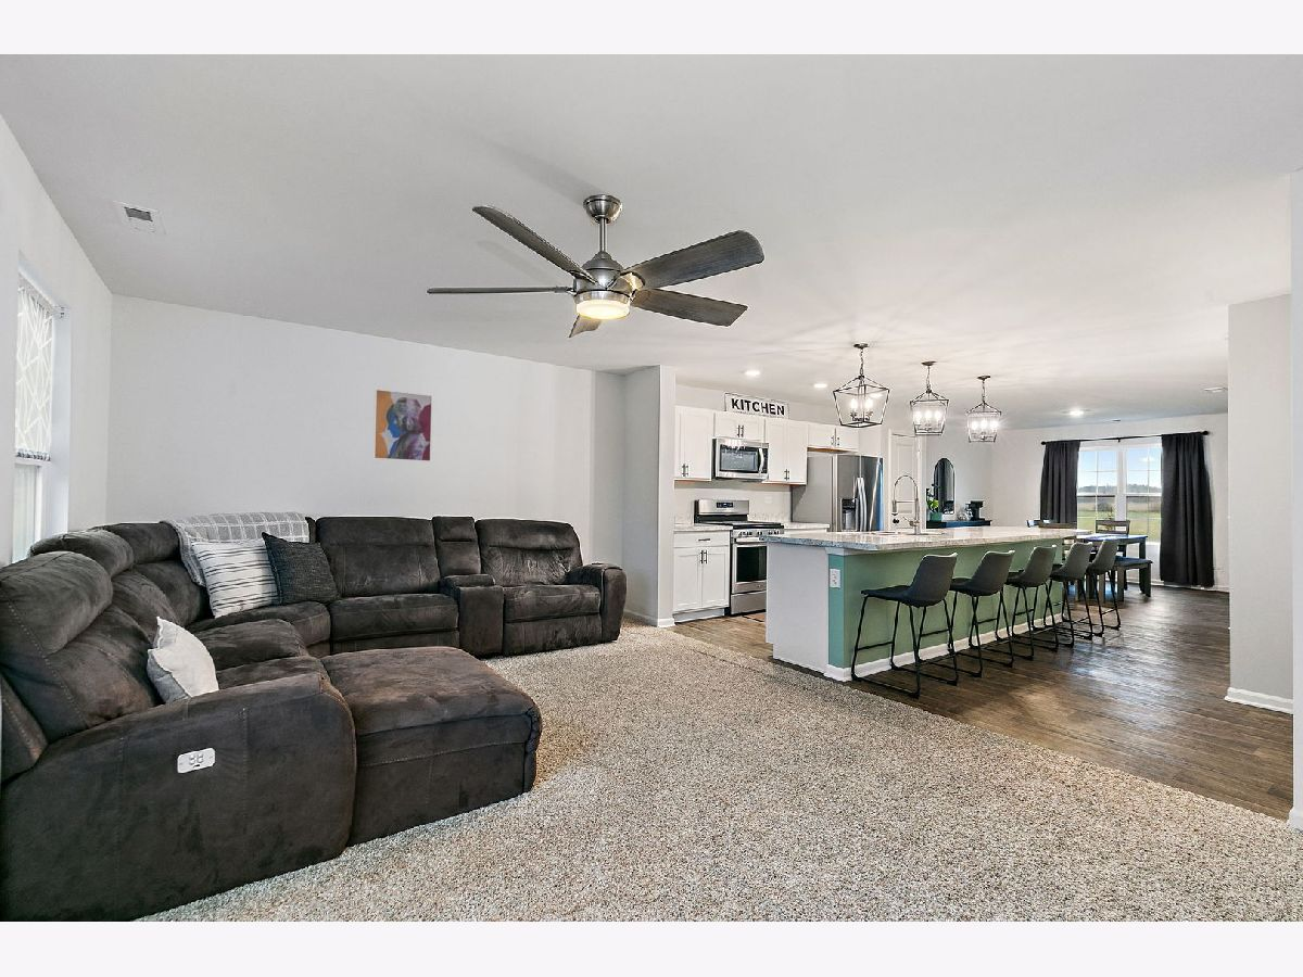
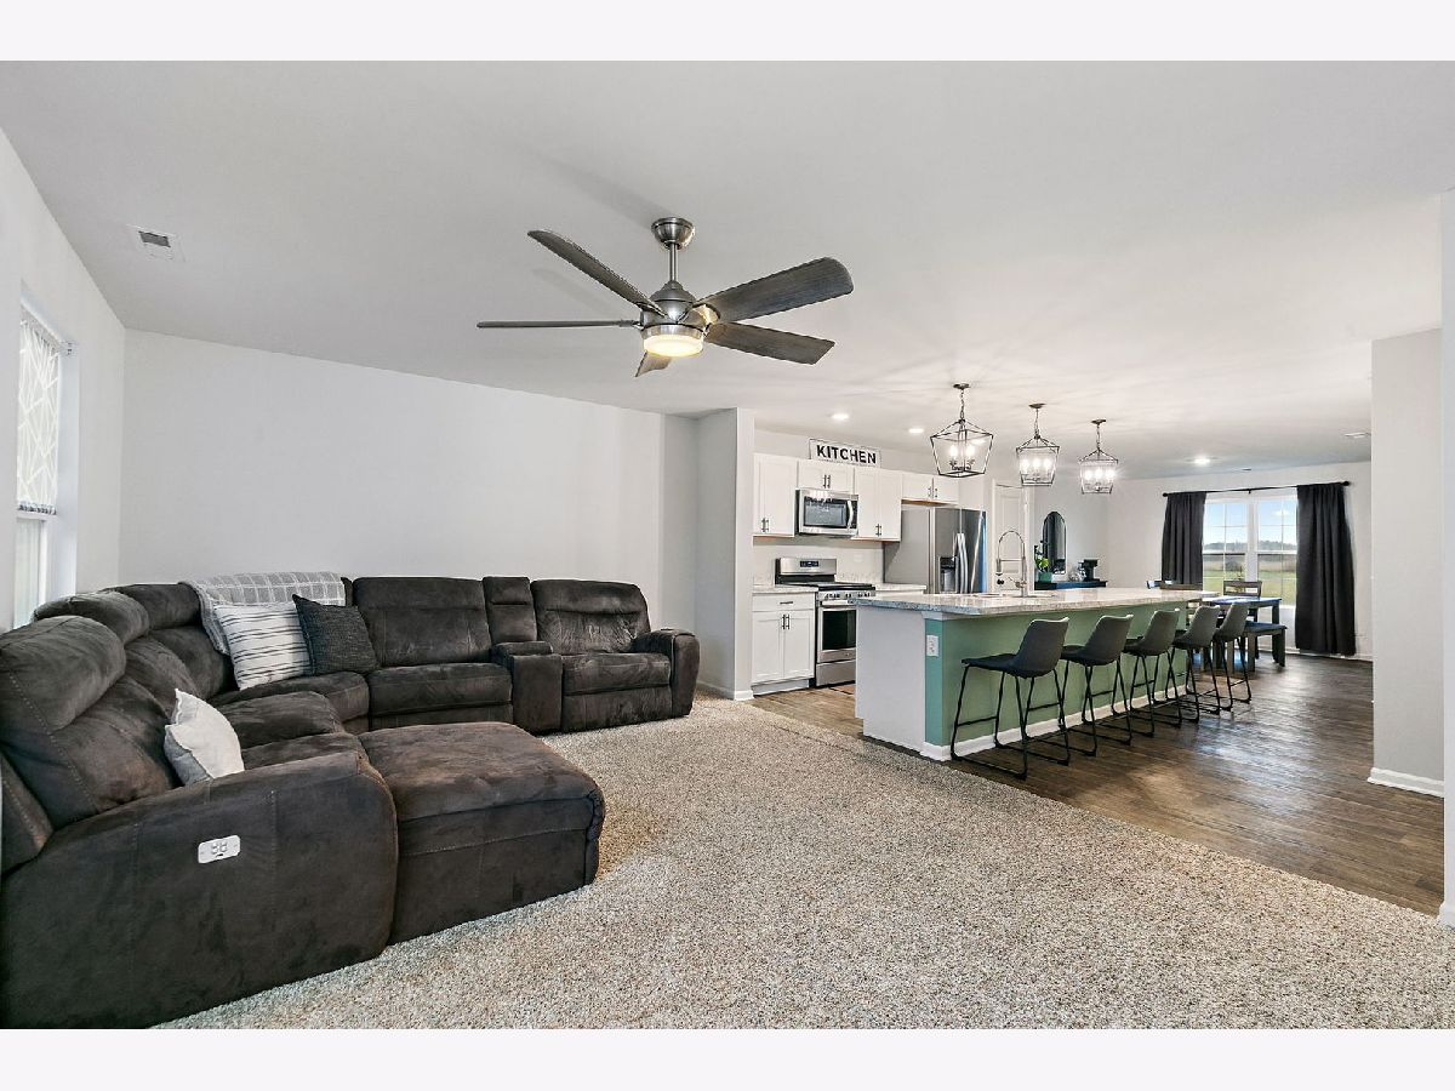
- wall art (403, 426)
